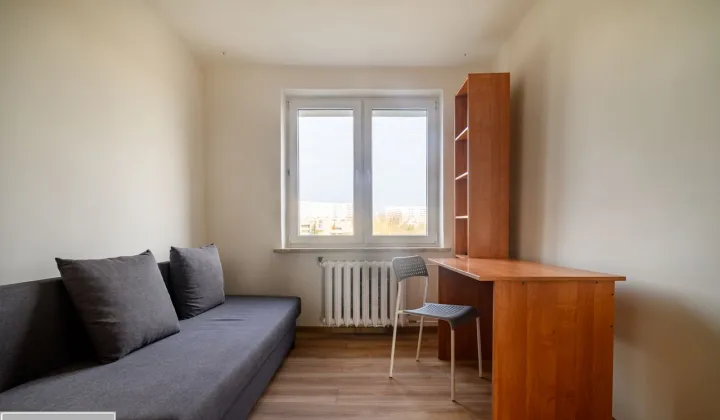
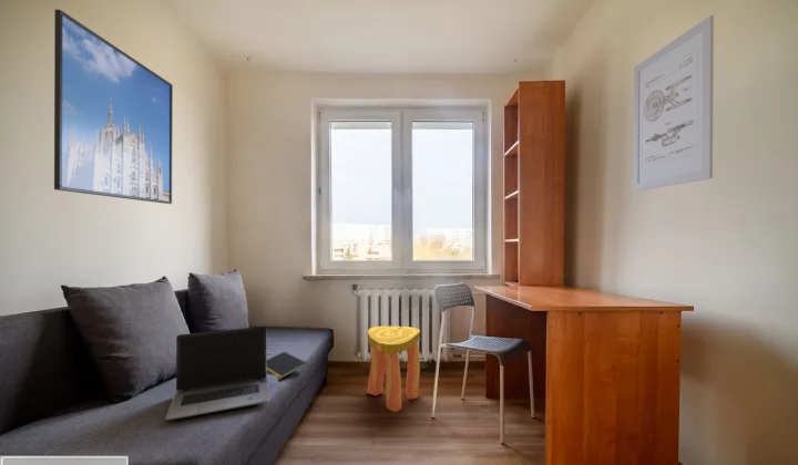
+ laptop computer (222, 369)
+ notepad (280, 364)
+ wall art (667, 115)
+ stool (390, 364)
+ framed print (125, 126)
